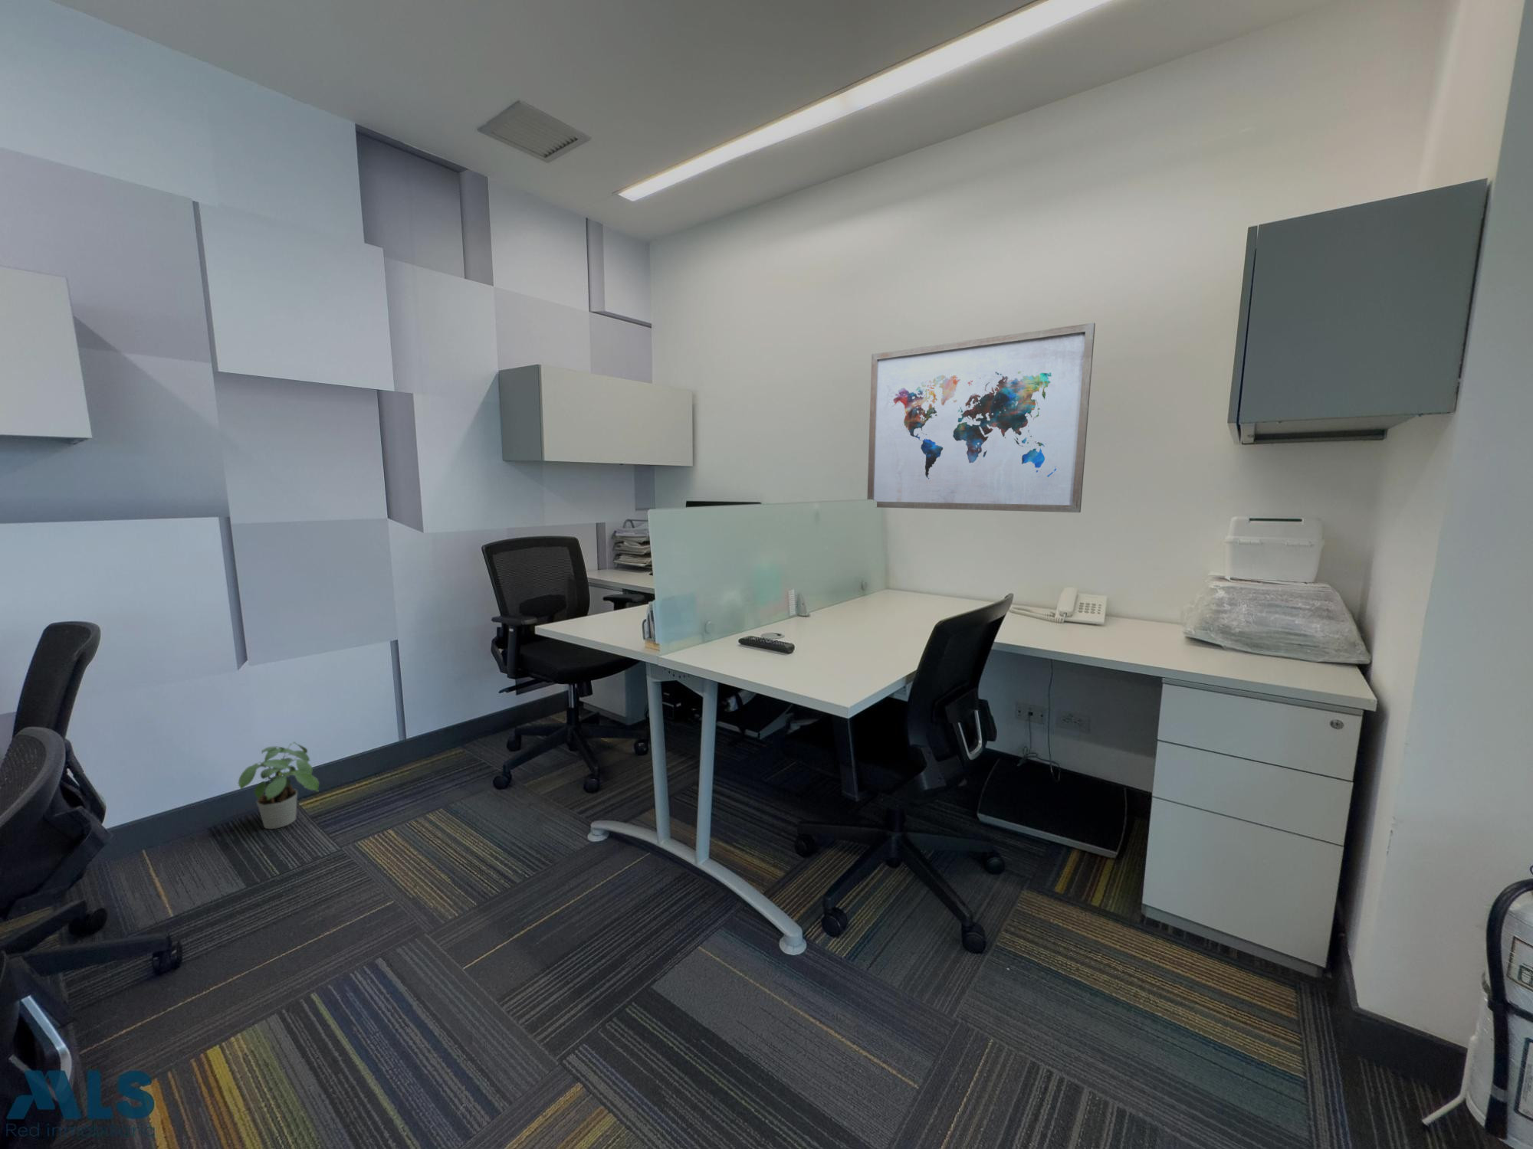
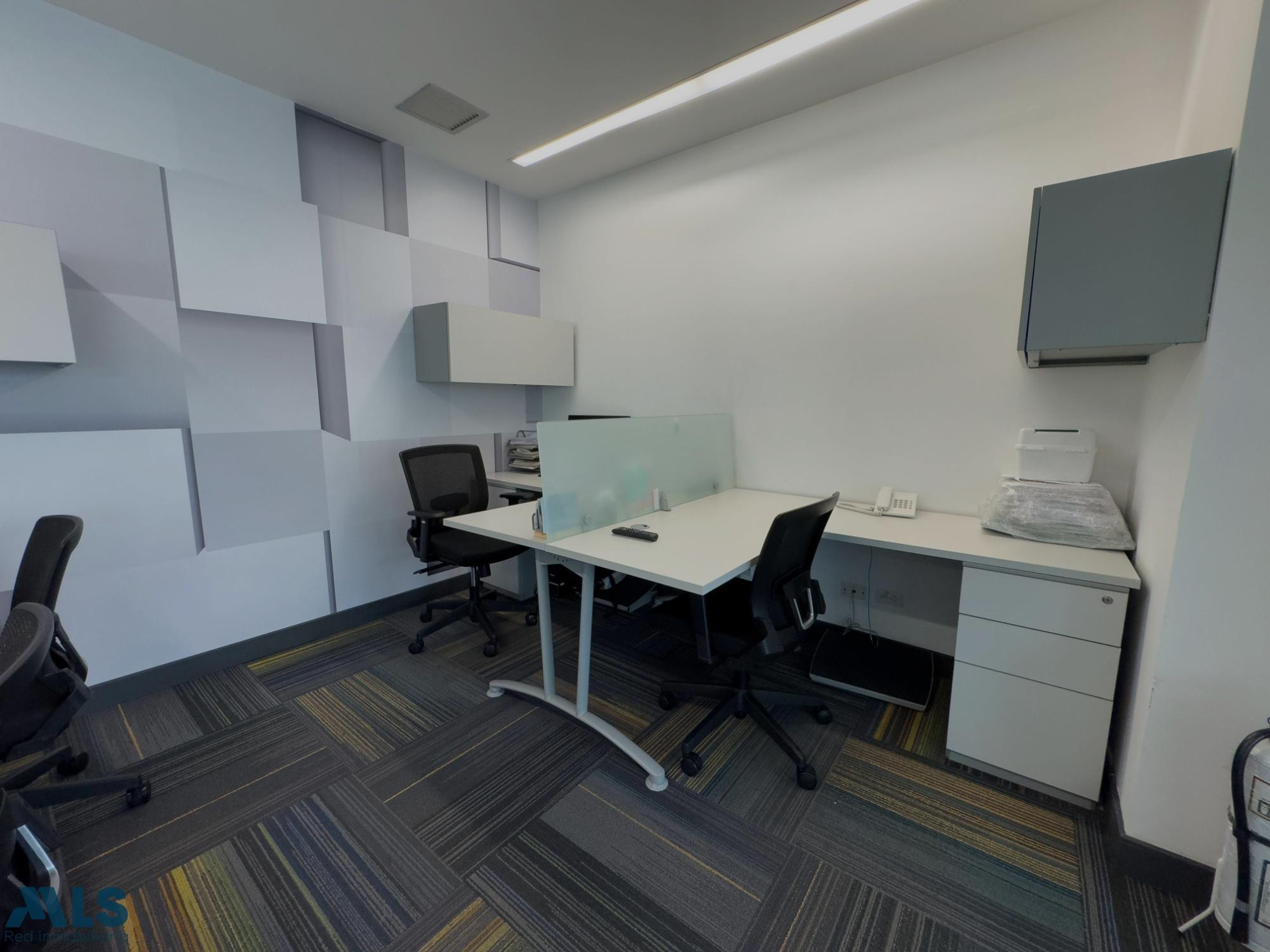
- wall art (967, 426)
- potted plant (280, 787)
